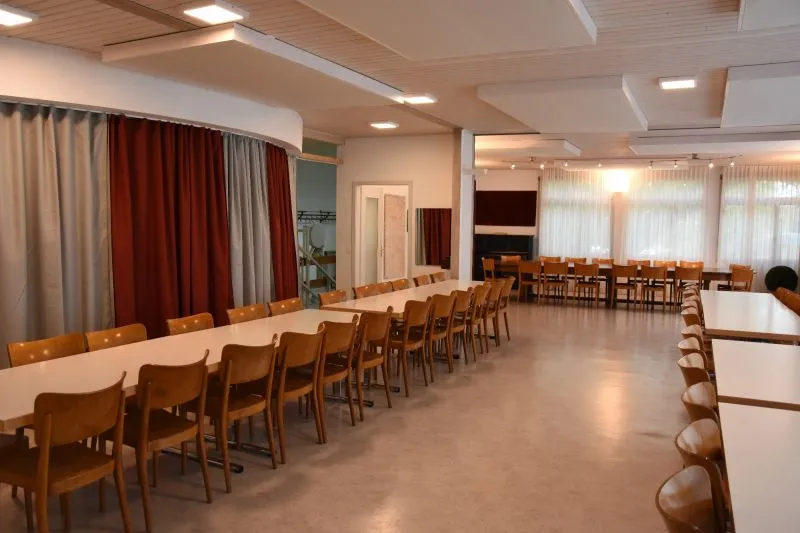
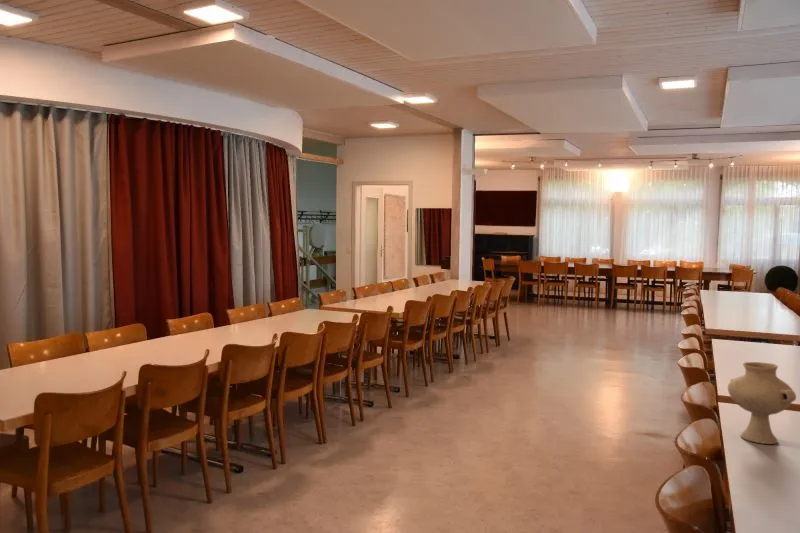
+ vase (760, 401)
